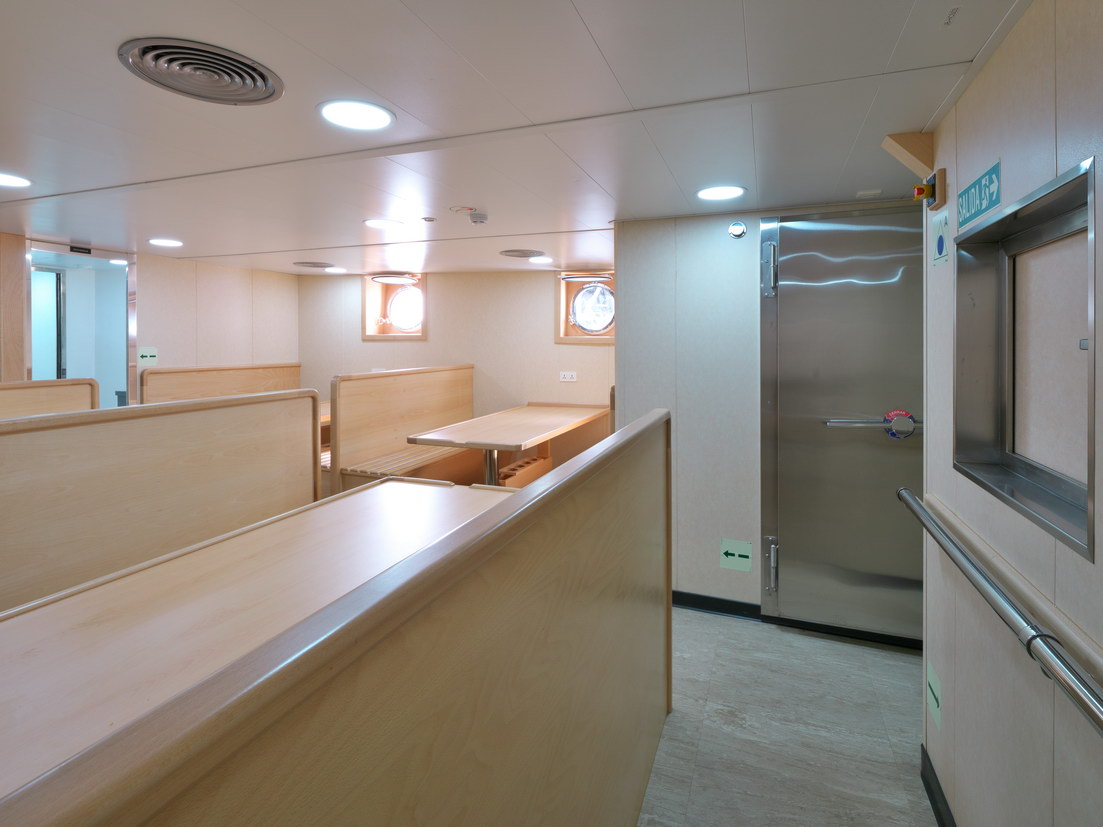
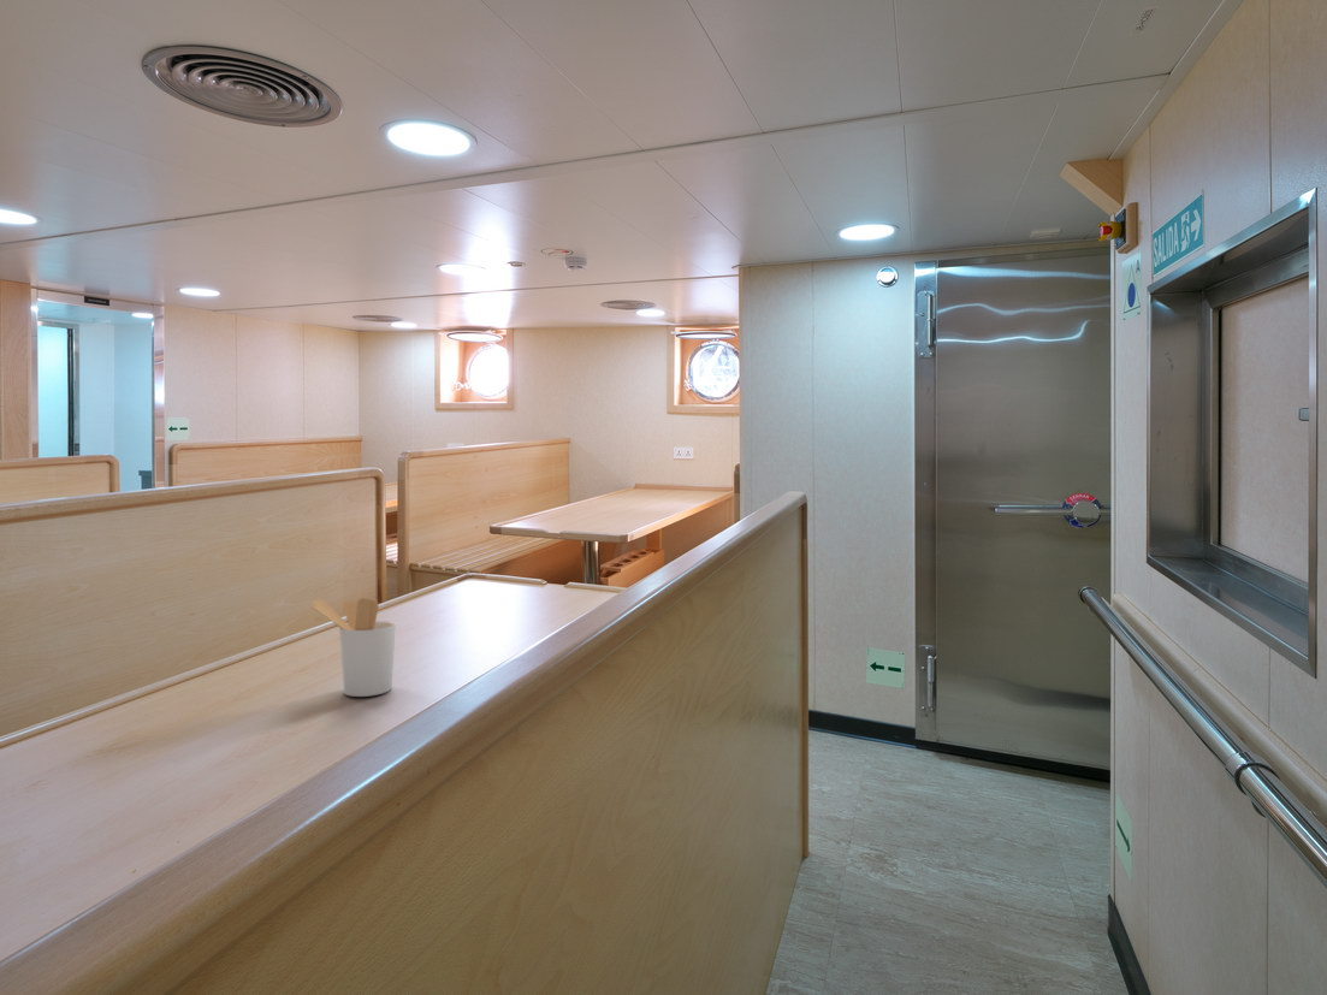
+ utensil holder (353, 642)
